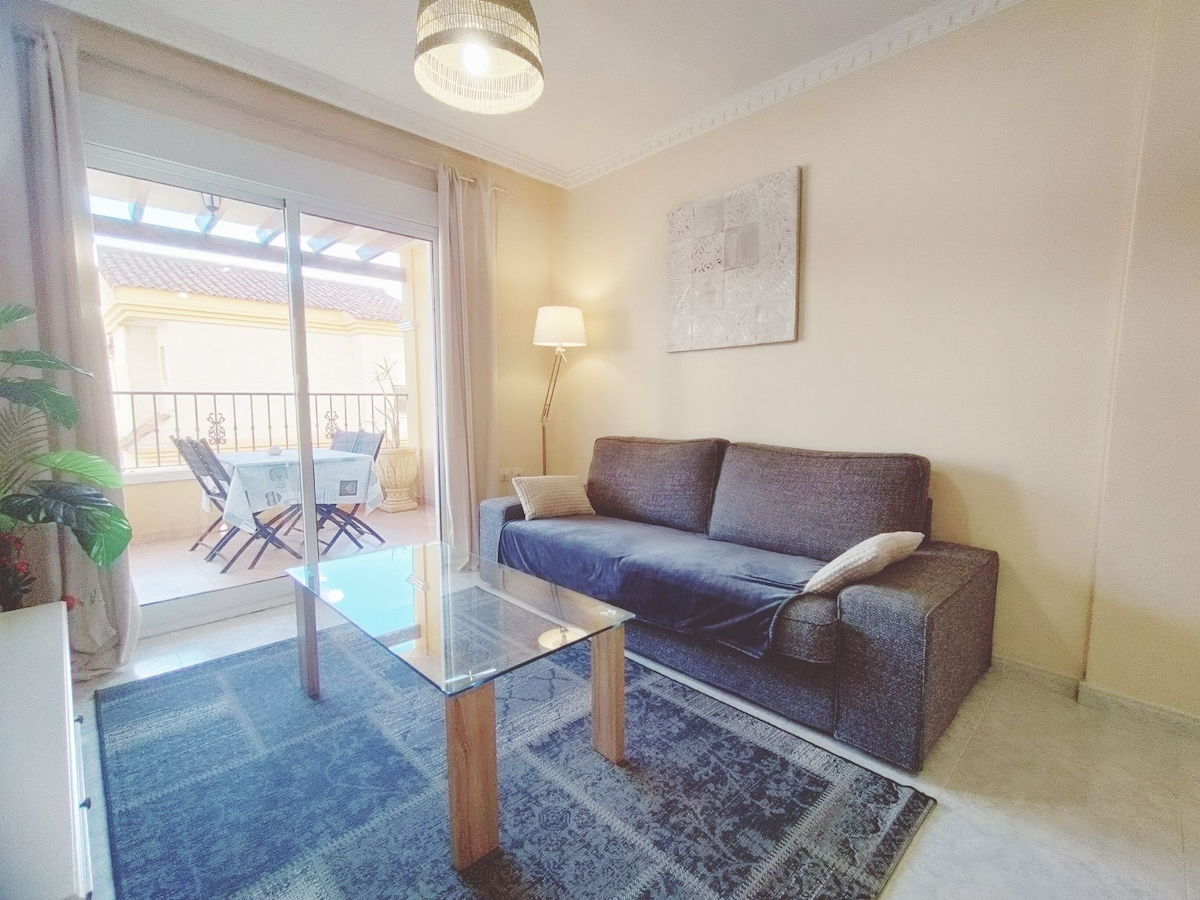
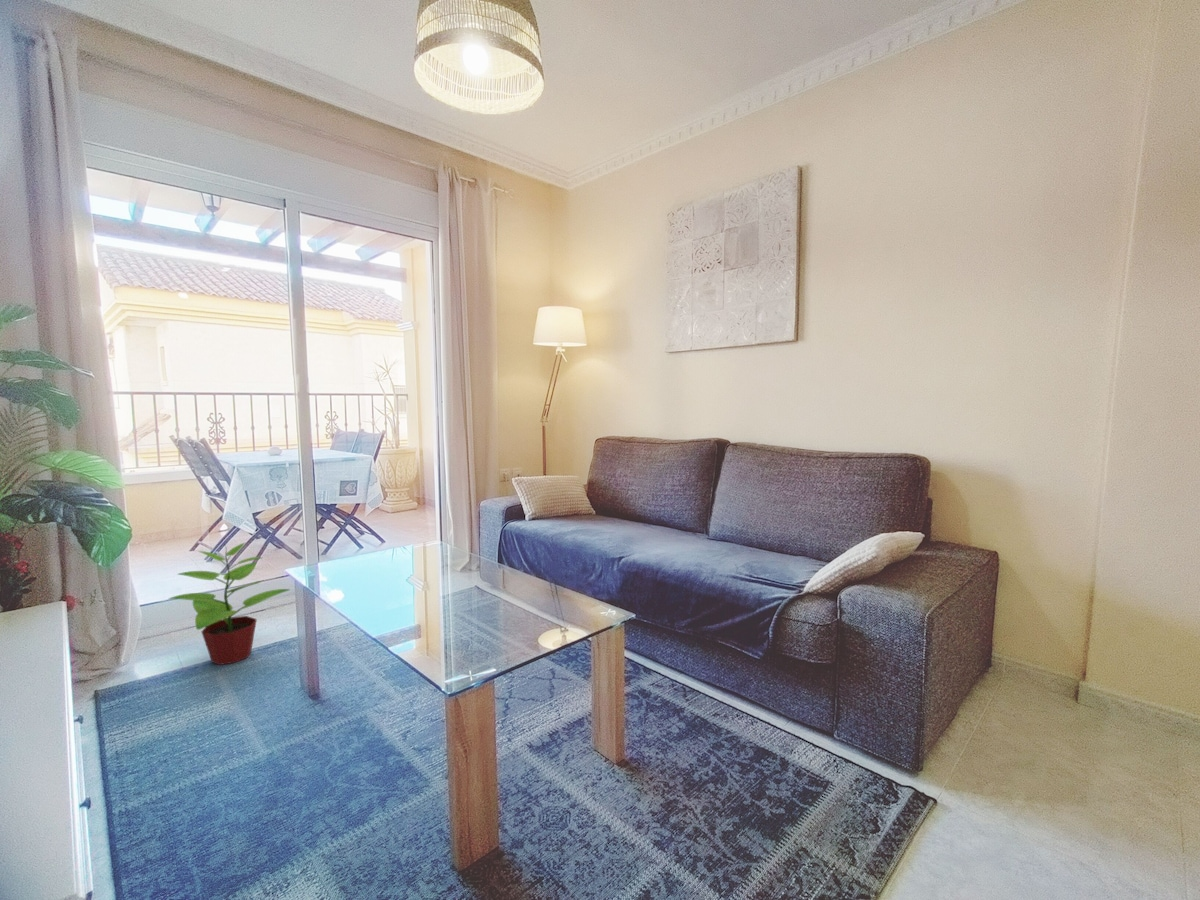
+ potted plant (229, 595)
